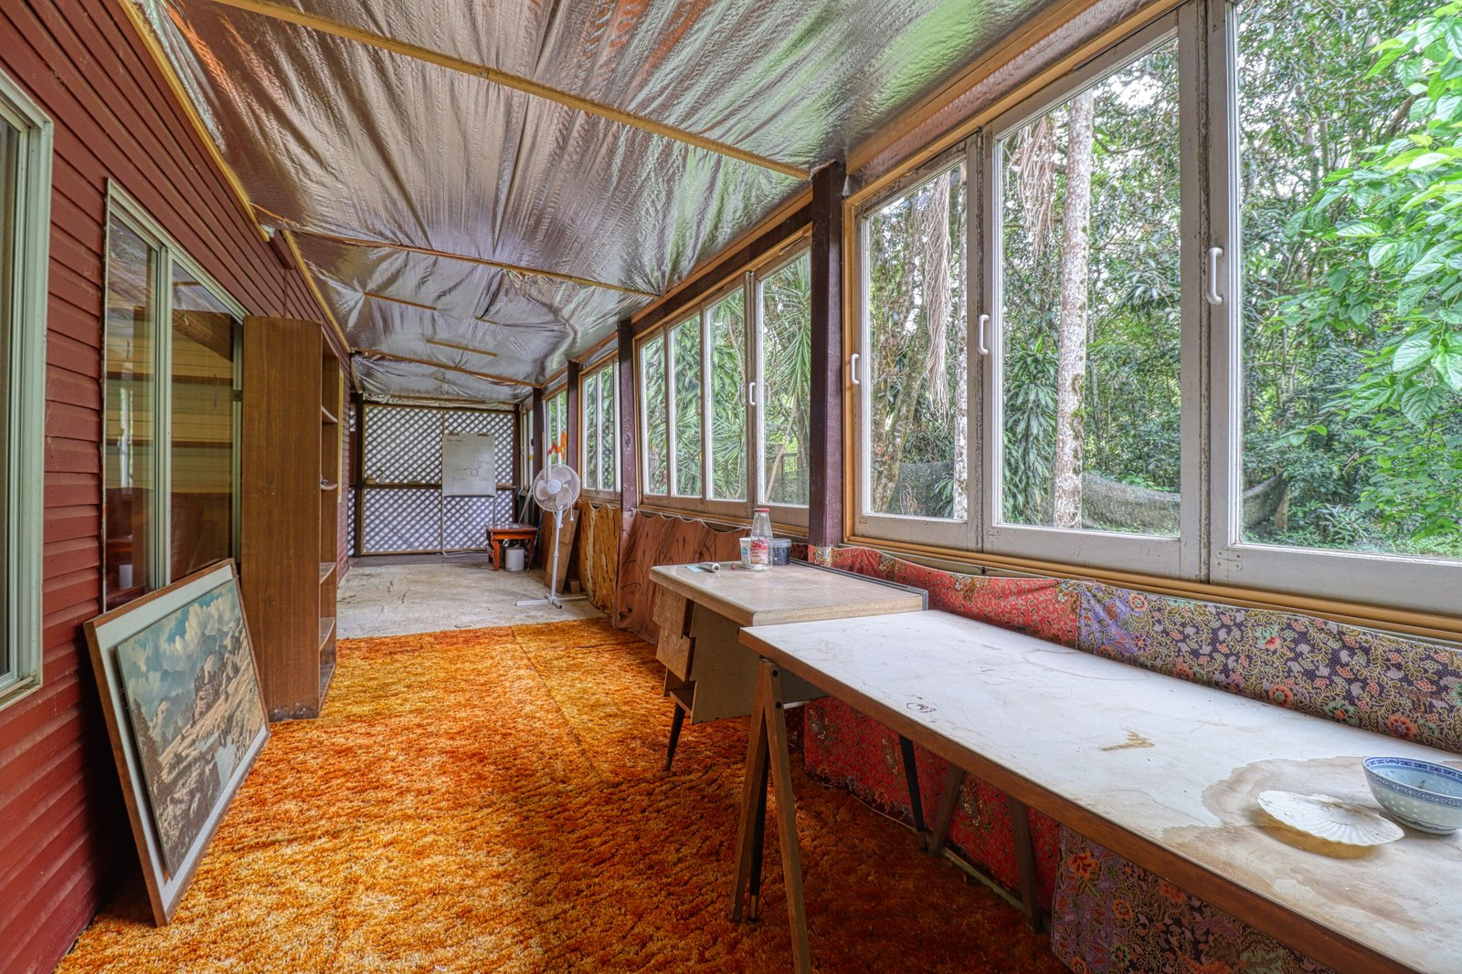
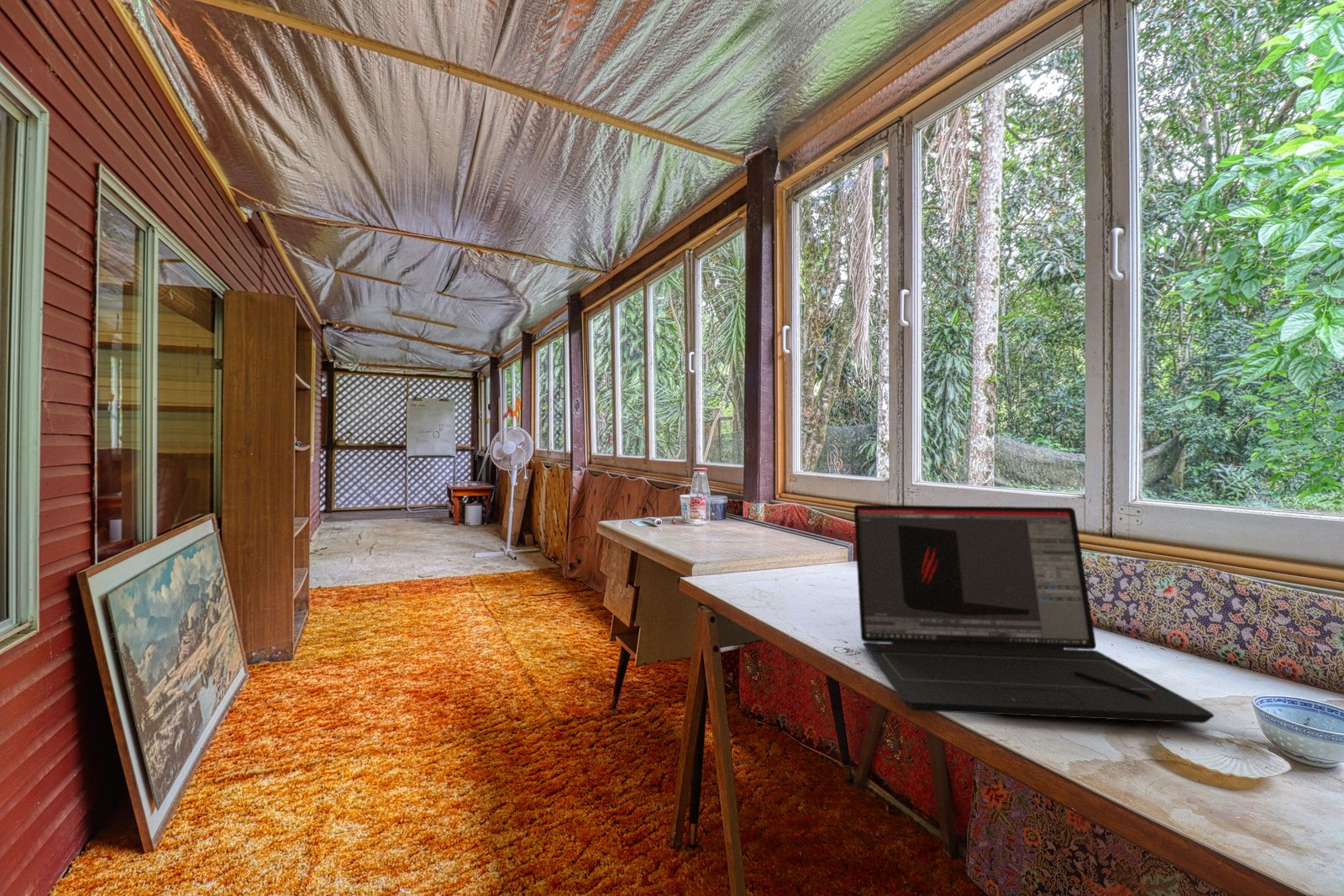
+ laptop (1000, 595)
